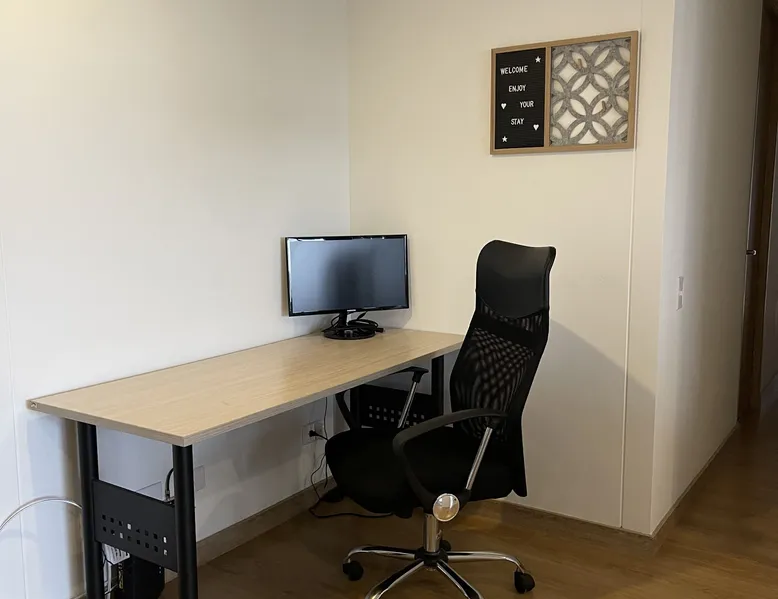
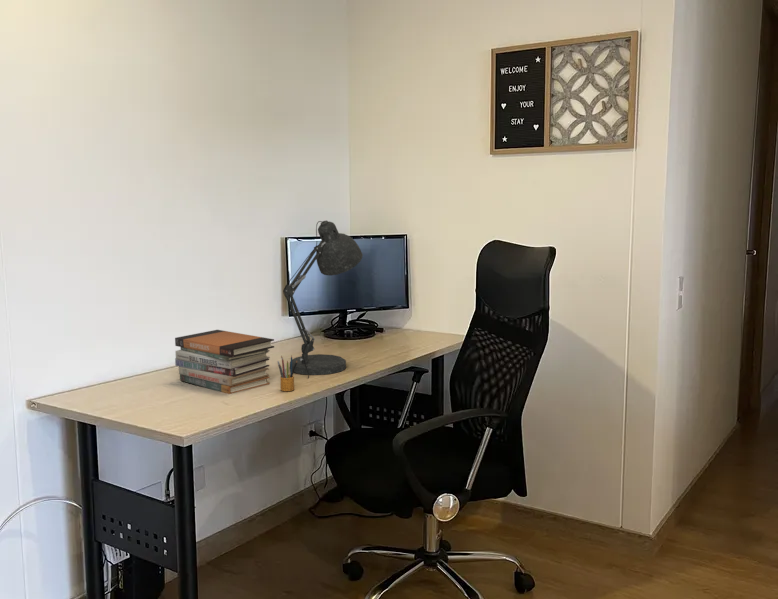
+ pencil box (287, 373)
+ book stack (223, 360)
+ desk lamp (324, 274)
